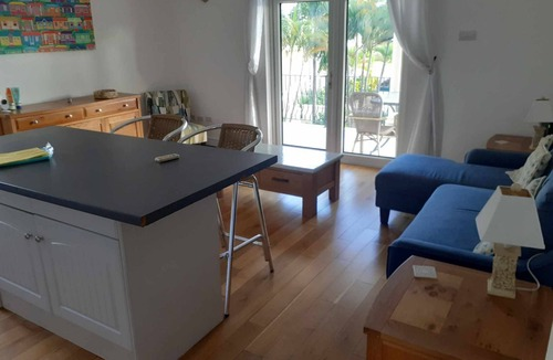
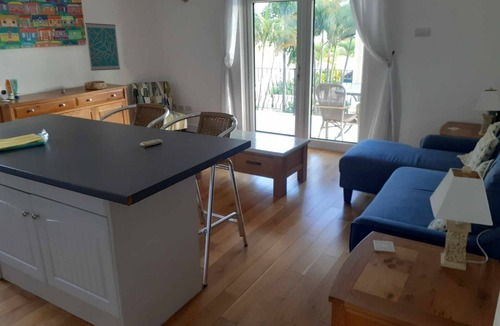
+ wall art (103, 47)
